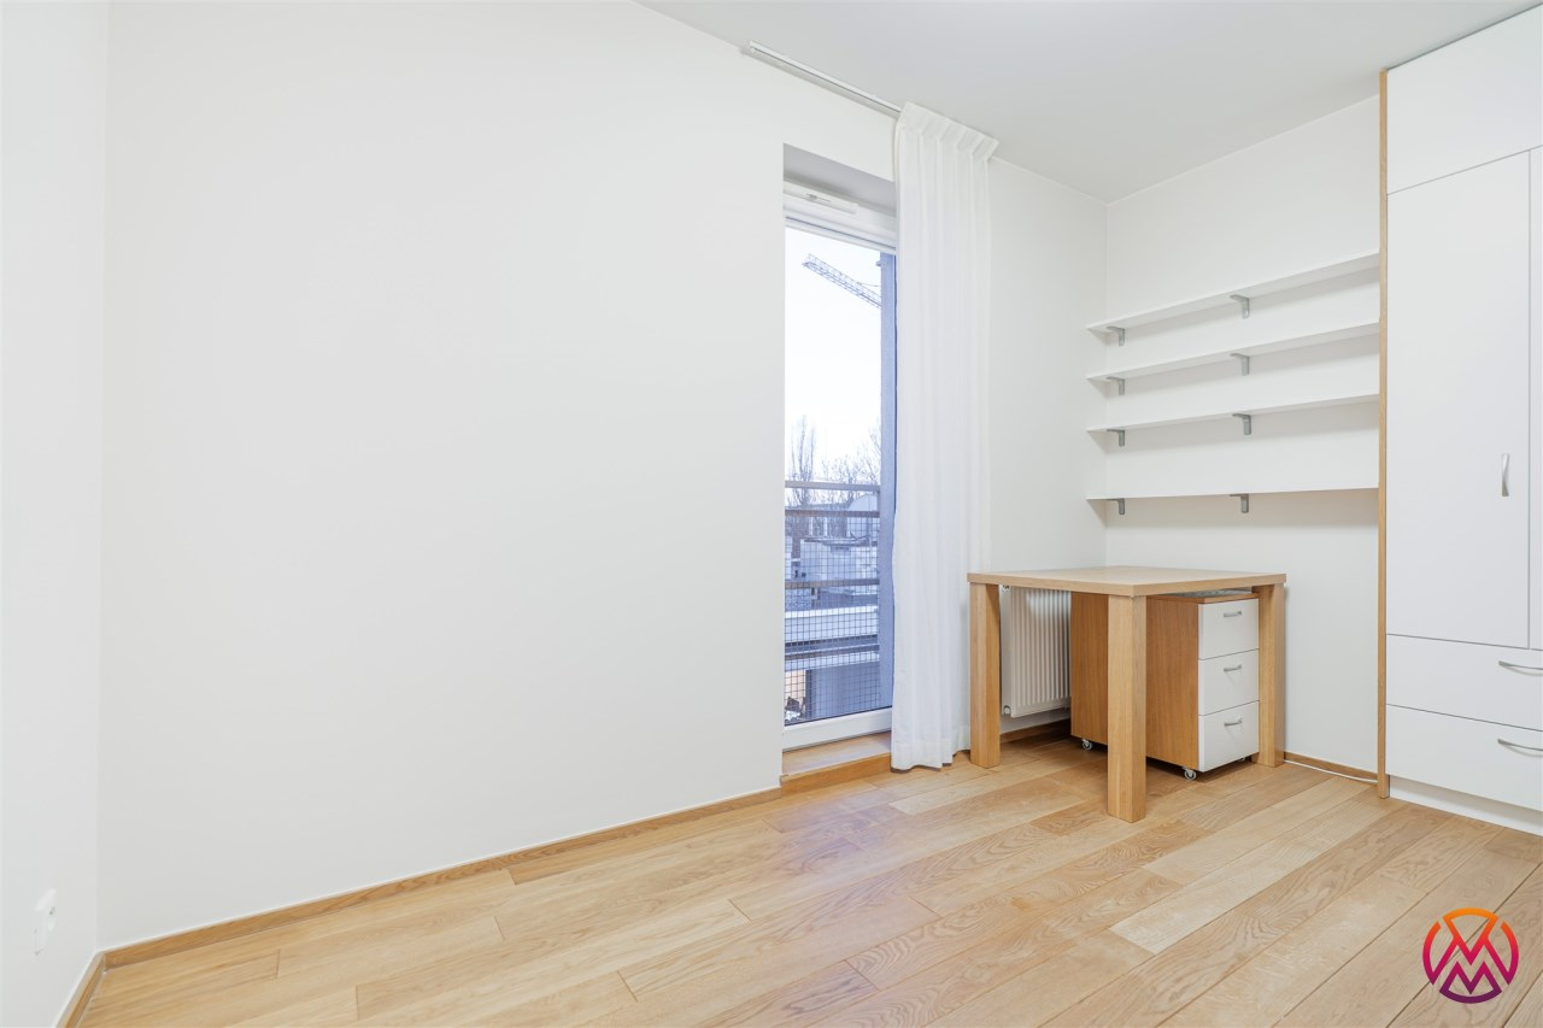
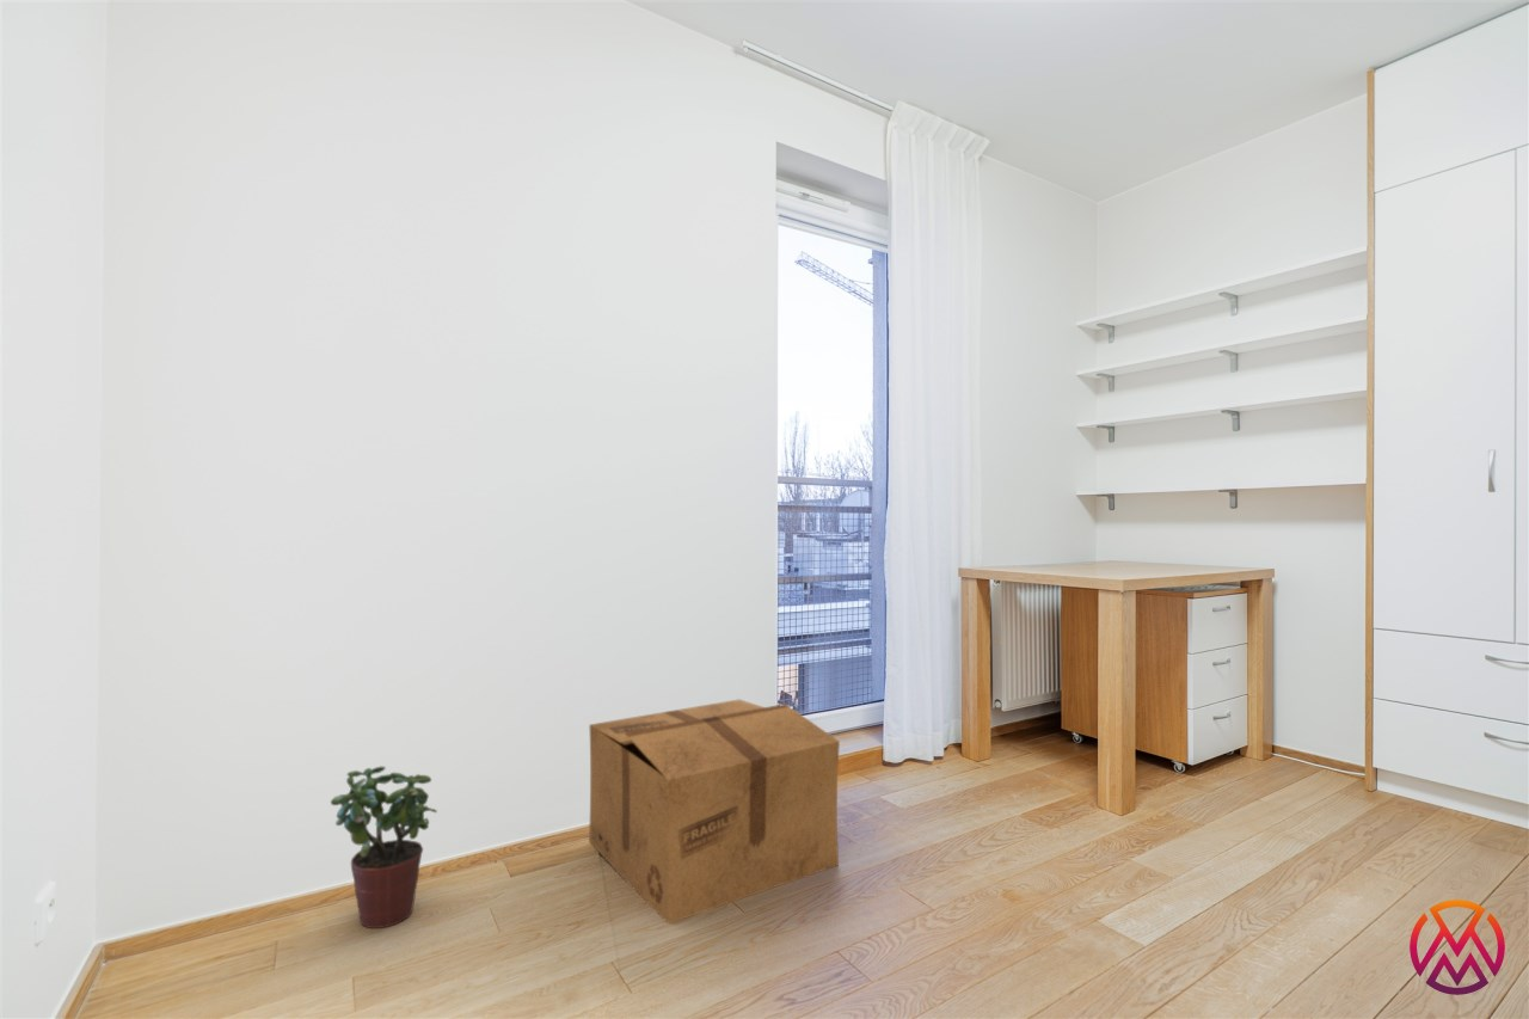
+ cardboard box (710, 785)
+ potted plant (381, 839)
